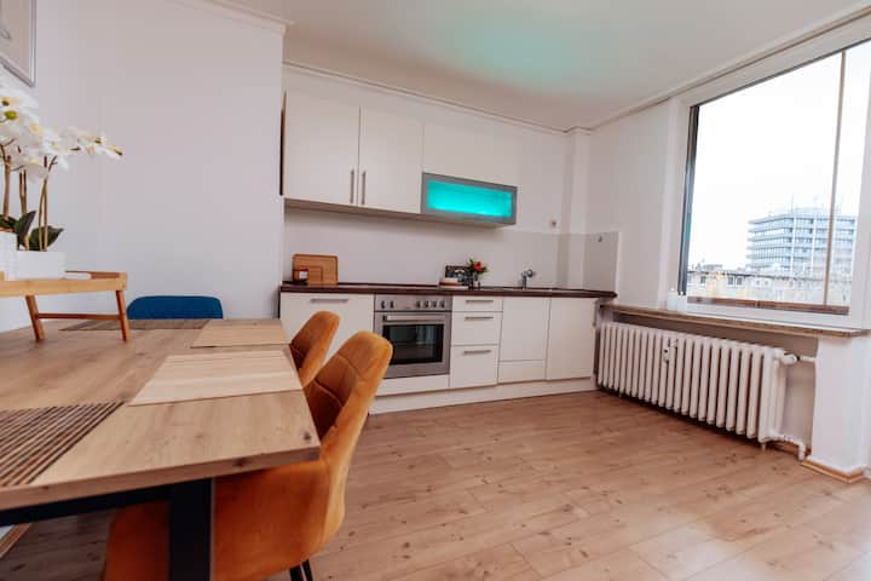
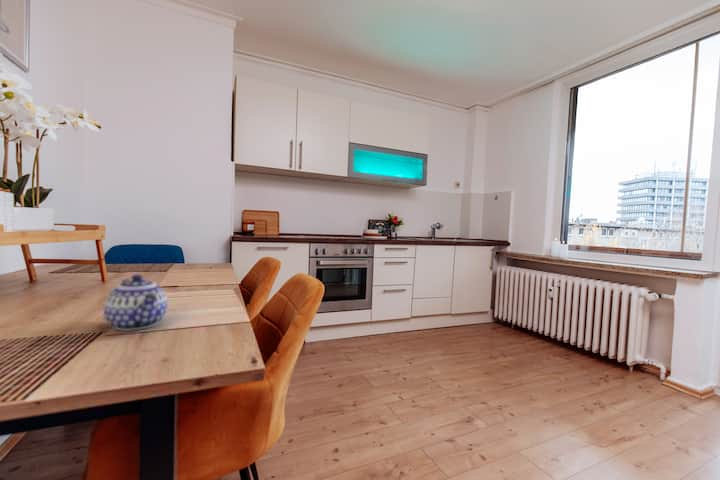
+ teapot (136, 299)
